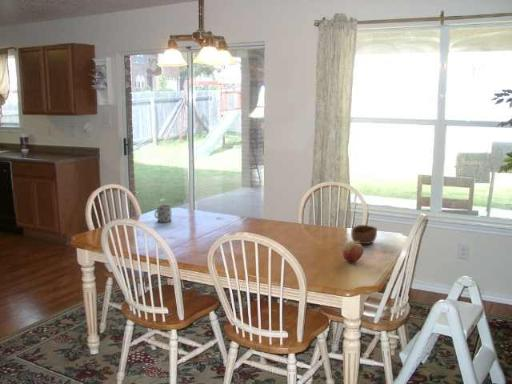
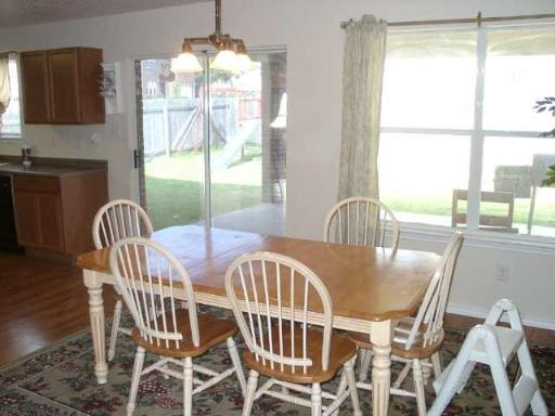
- bowl (363, 234)
- mug (162, 213)
- apple (352, 251)
